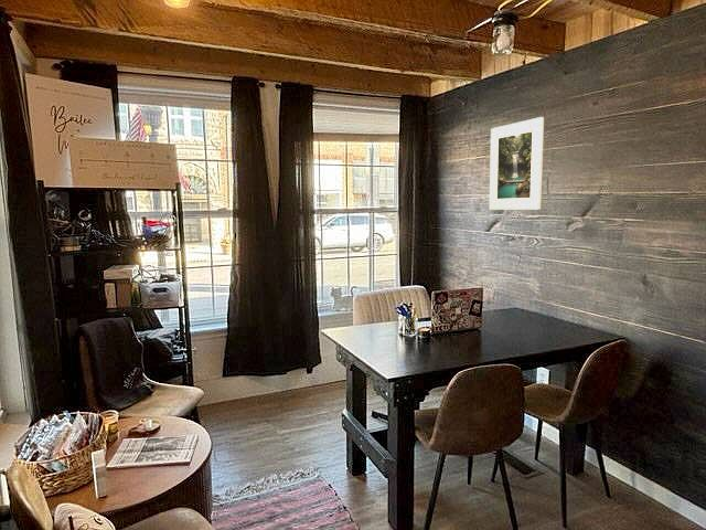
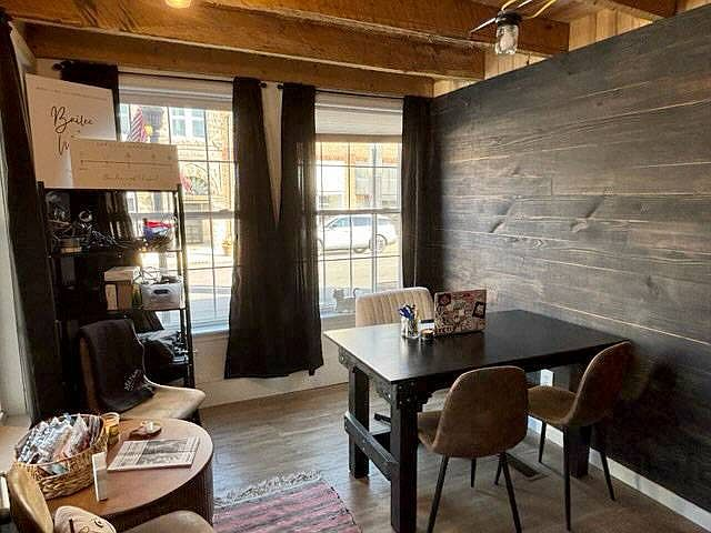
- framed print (514, 167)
